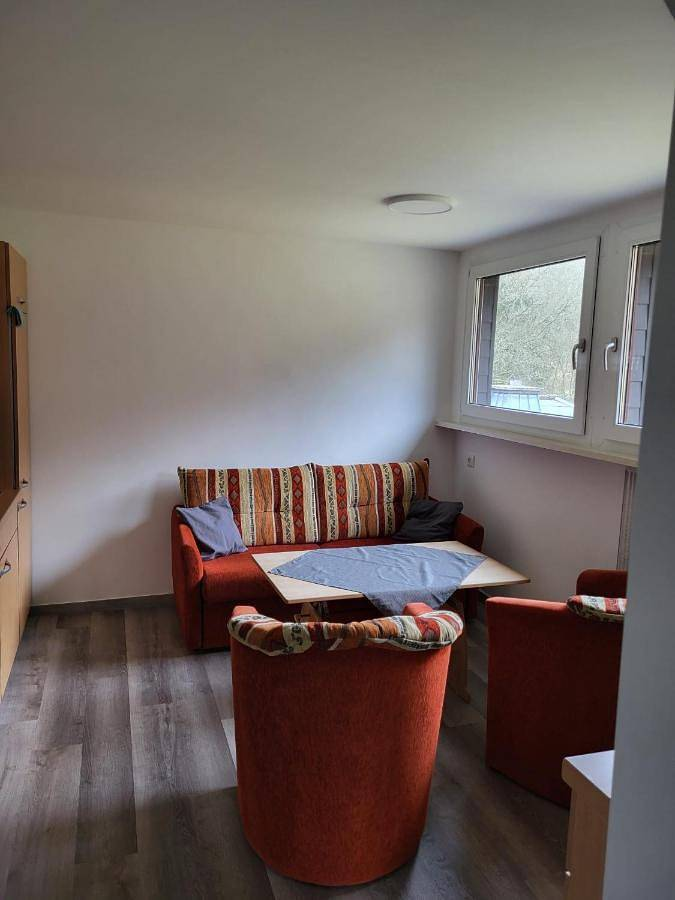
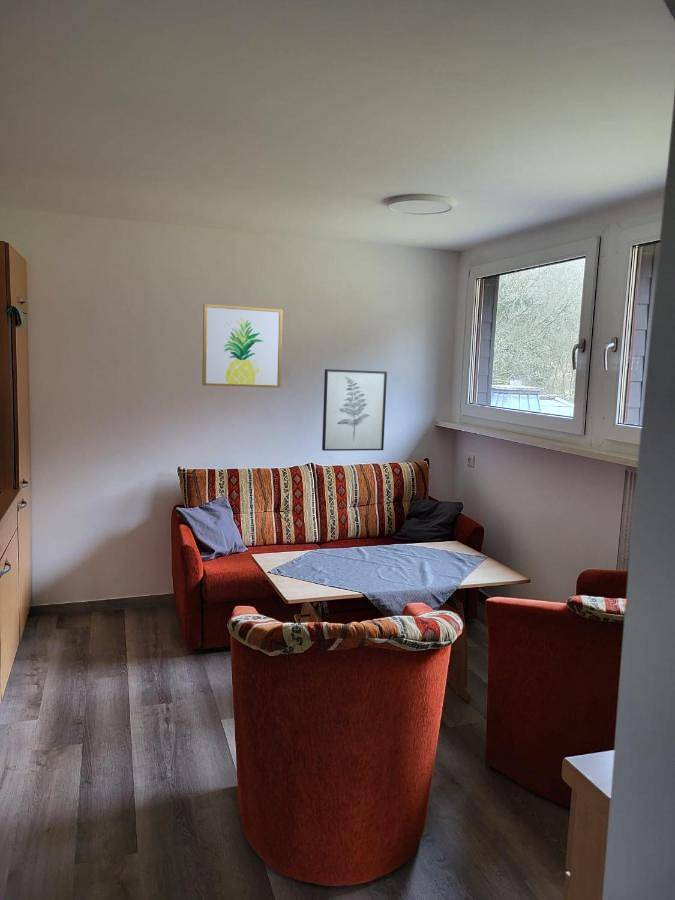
+ wall art (242, 347)
+ wall art (354, 410)
